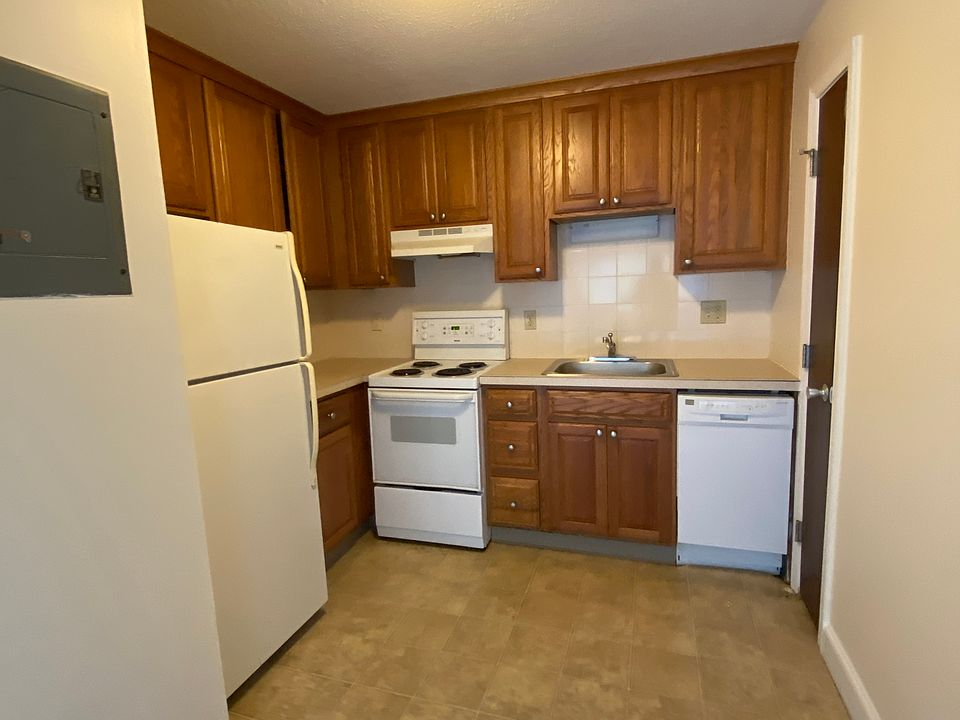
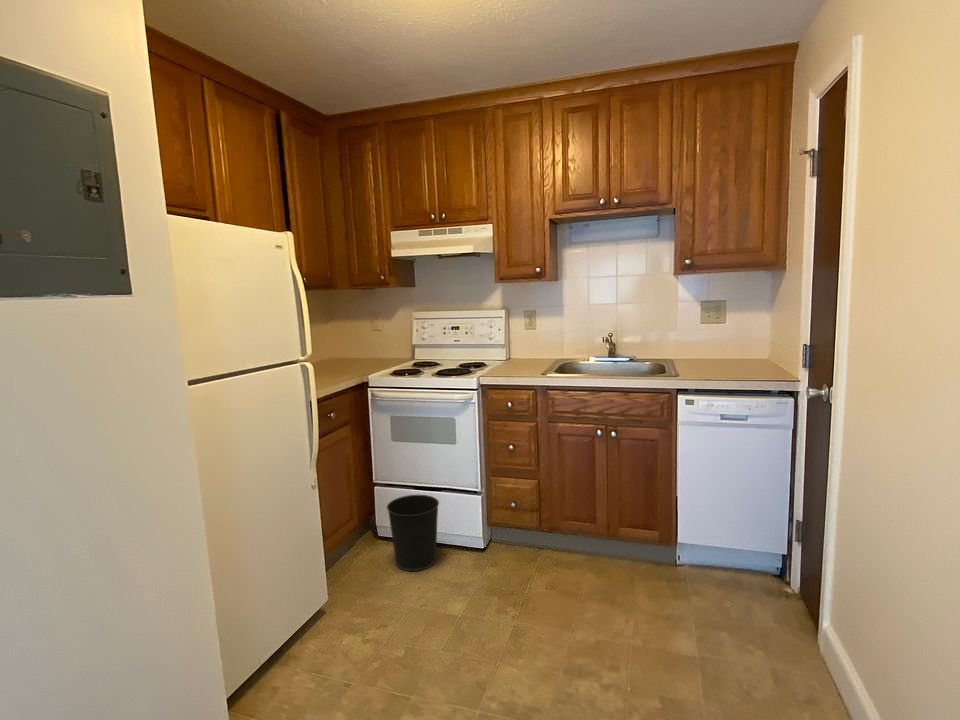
+ wastebasket (414, 532)
